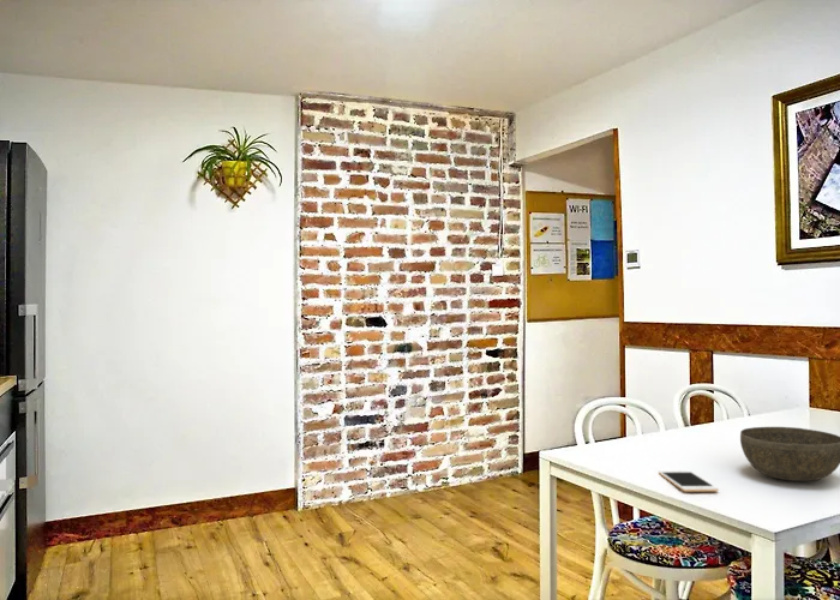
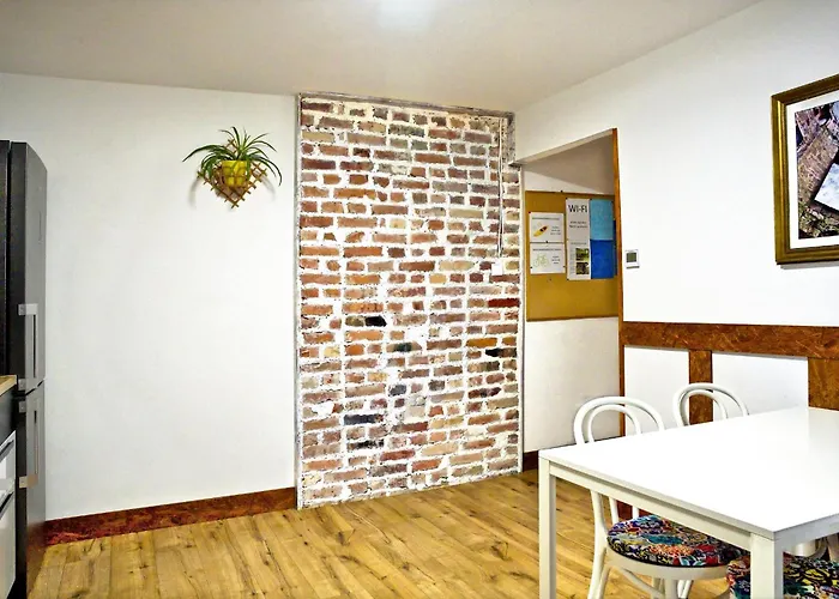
- cell phone (686, 480)
- bowl (791, 455)
